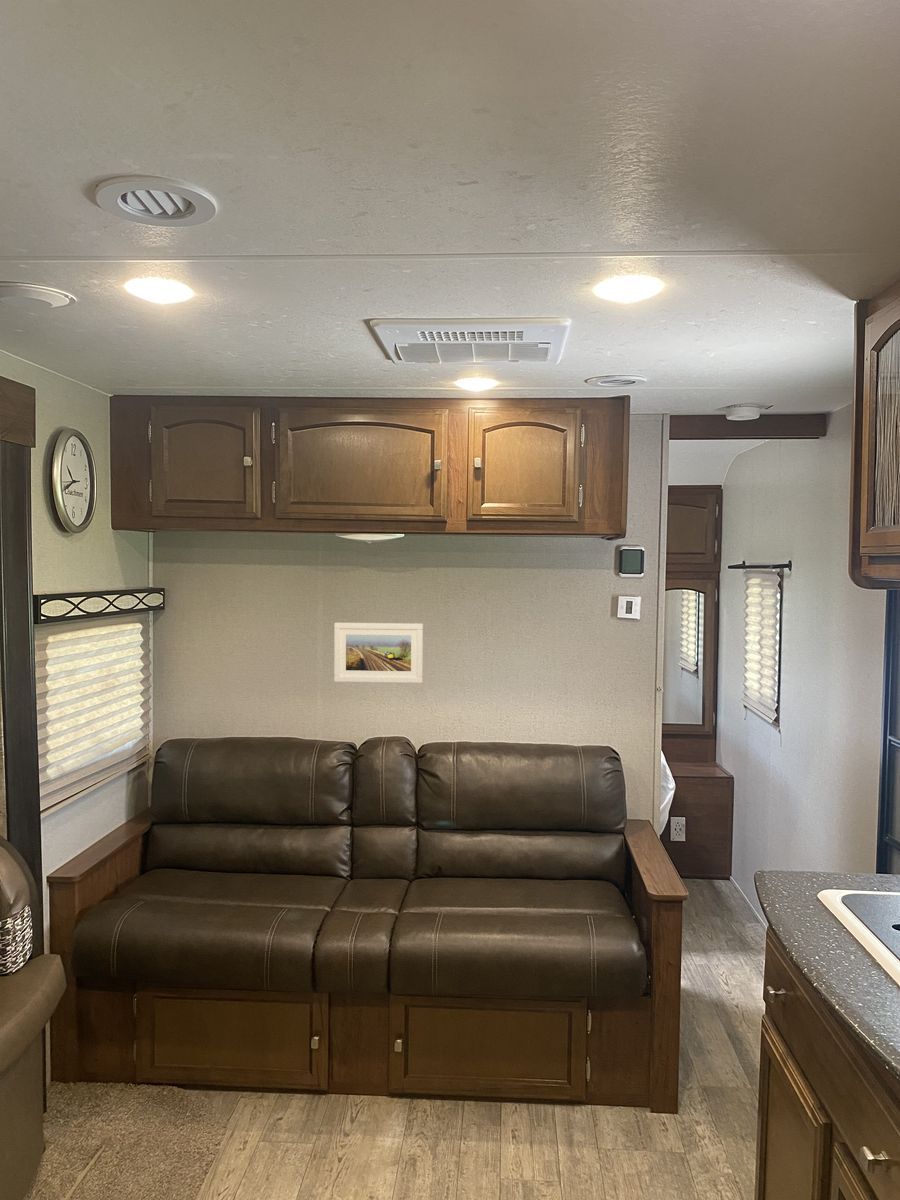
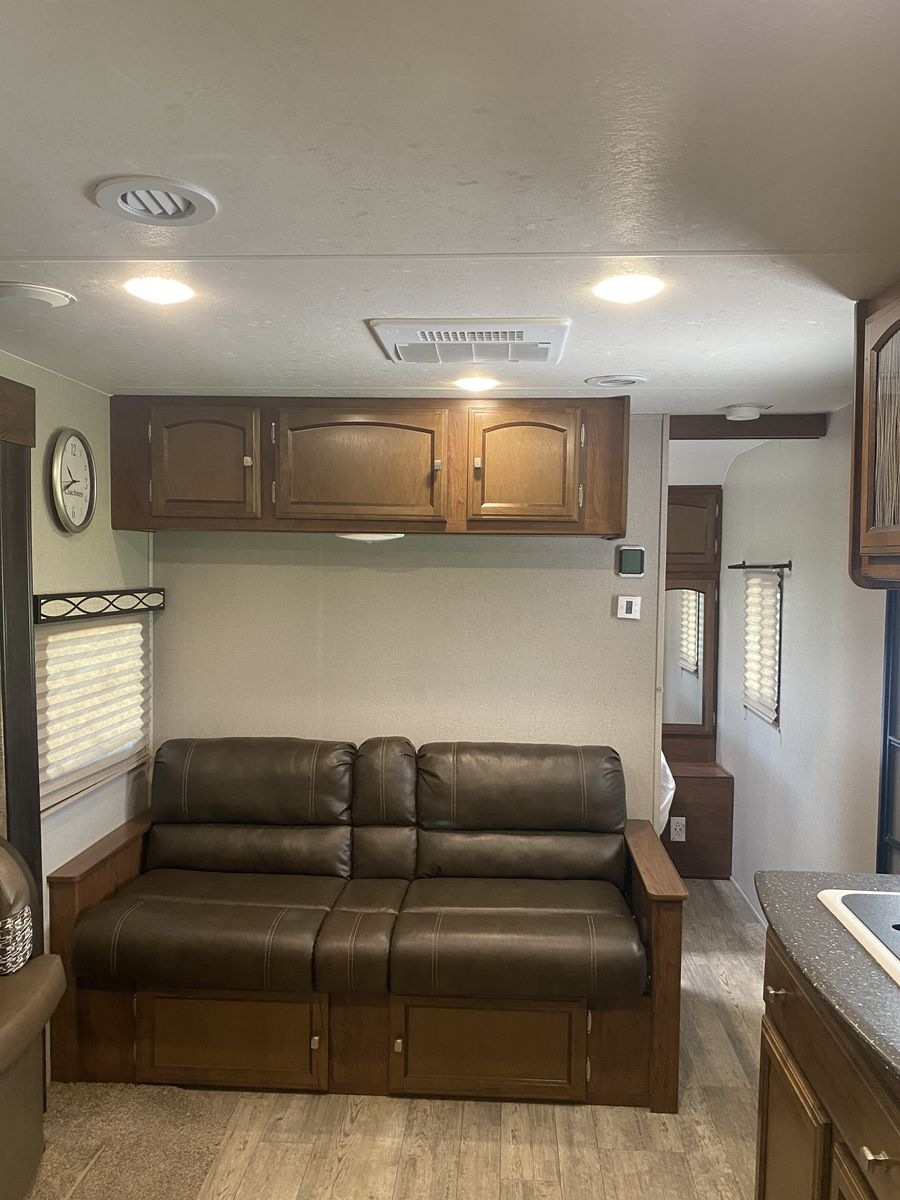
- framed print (378, 652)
